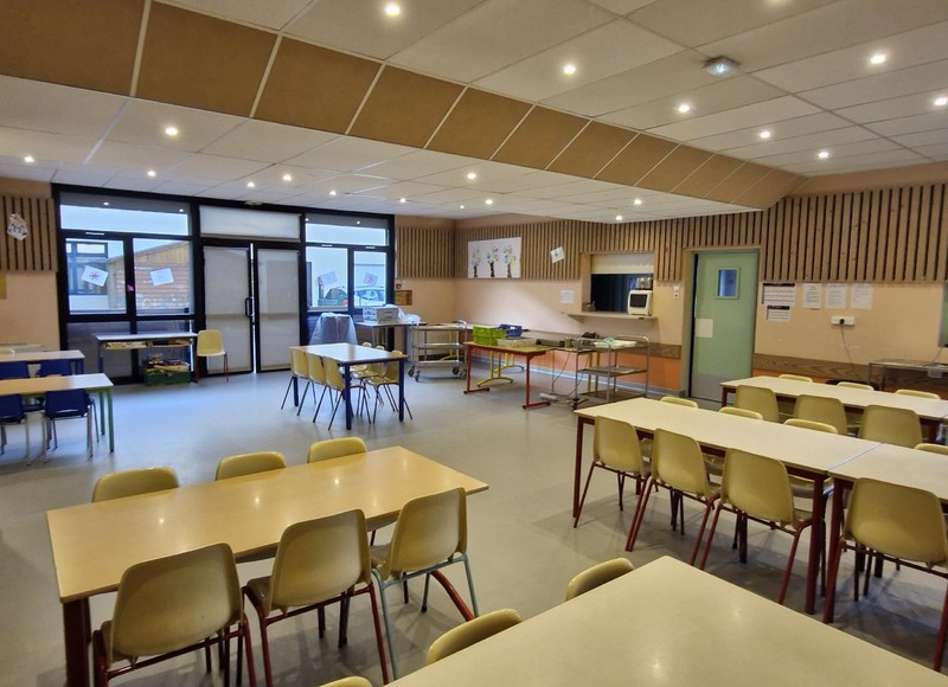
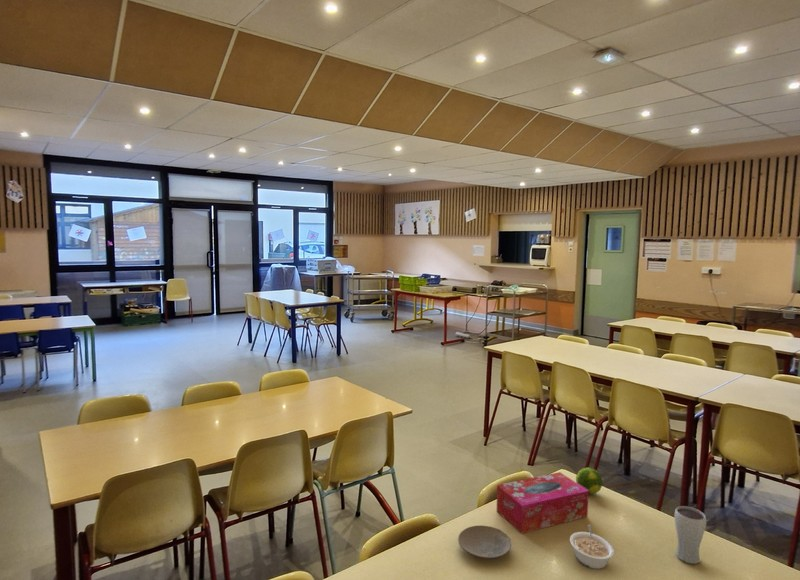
+ legume (589, 549)
+ plate (484, 544)
+ drinking glass (689, 535)
+ tissue box (542, 500)
+ fruit (589, 480)
